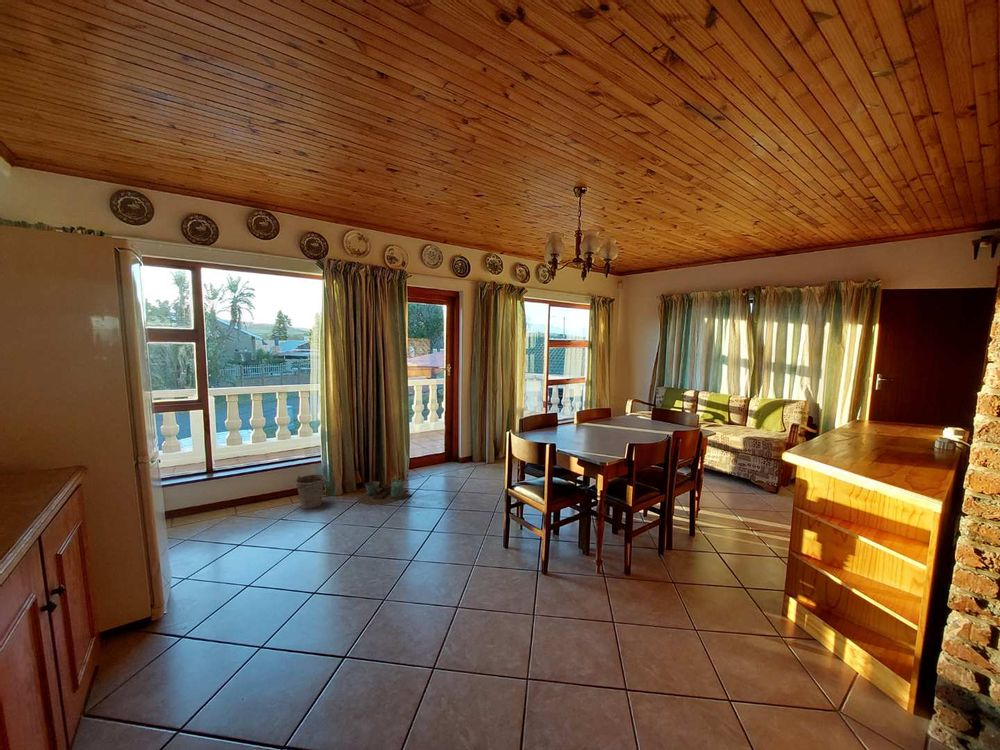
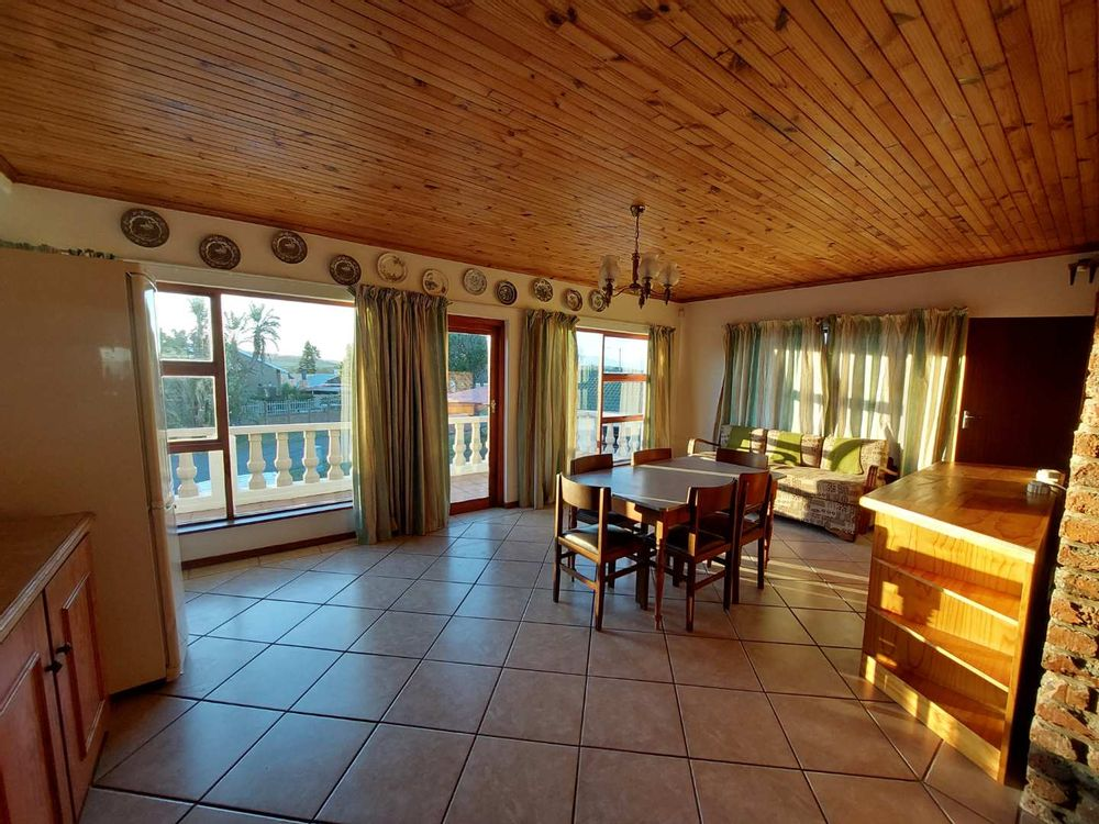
- watering can (383, 486)
- bucket (310, 491)
